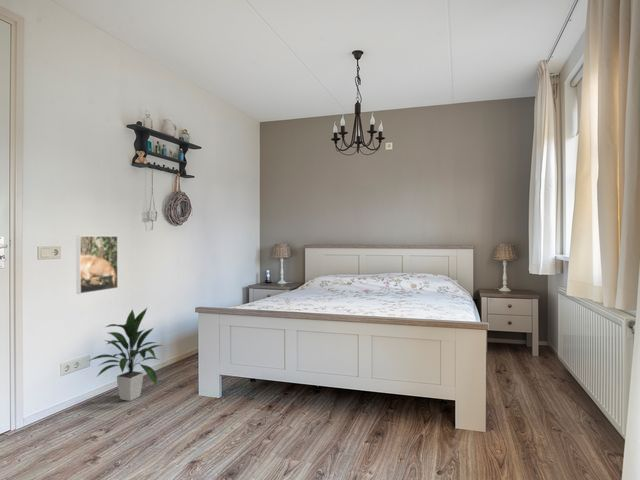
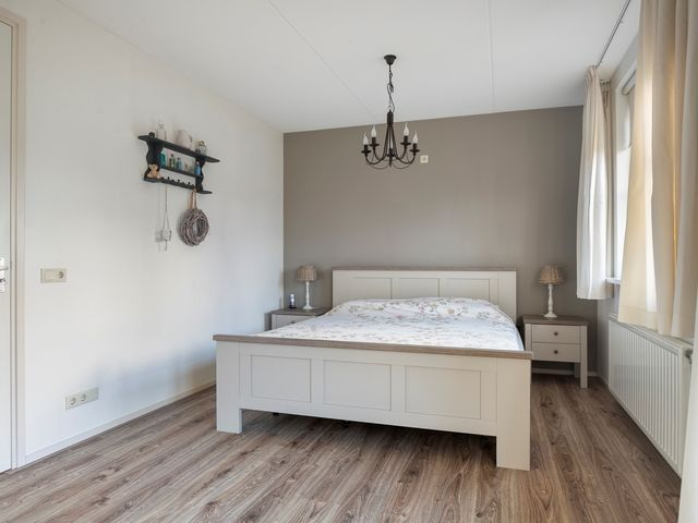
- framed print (98, 263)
- indoor plant (130, 354)
